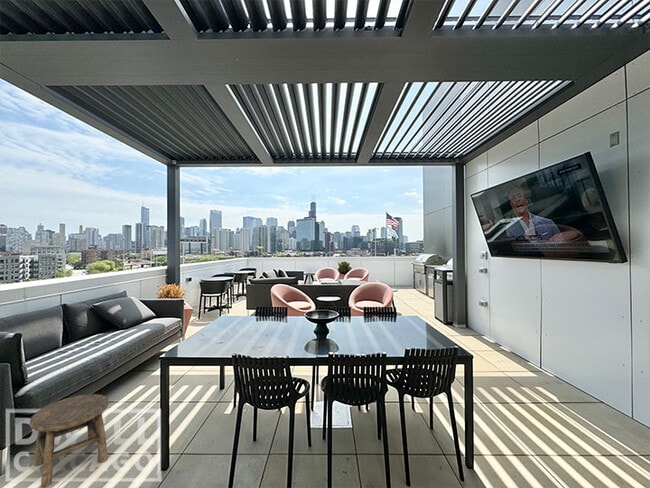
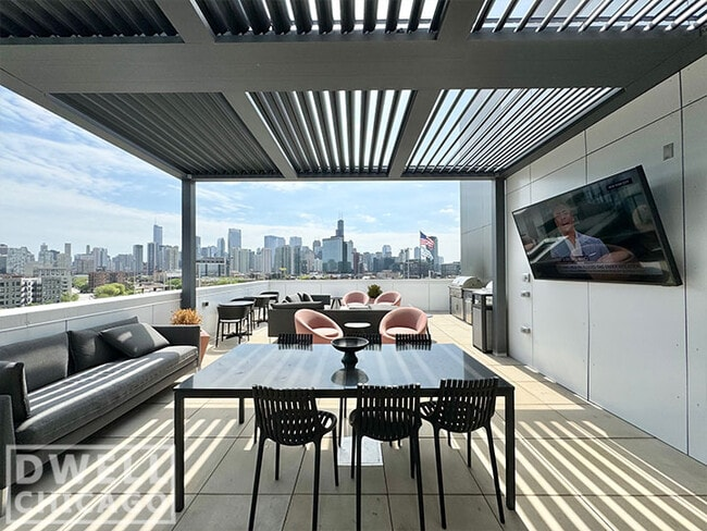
- stool (71, 431)
